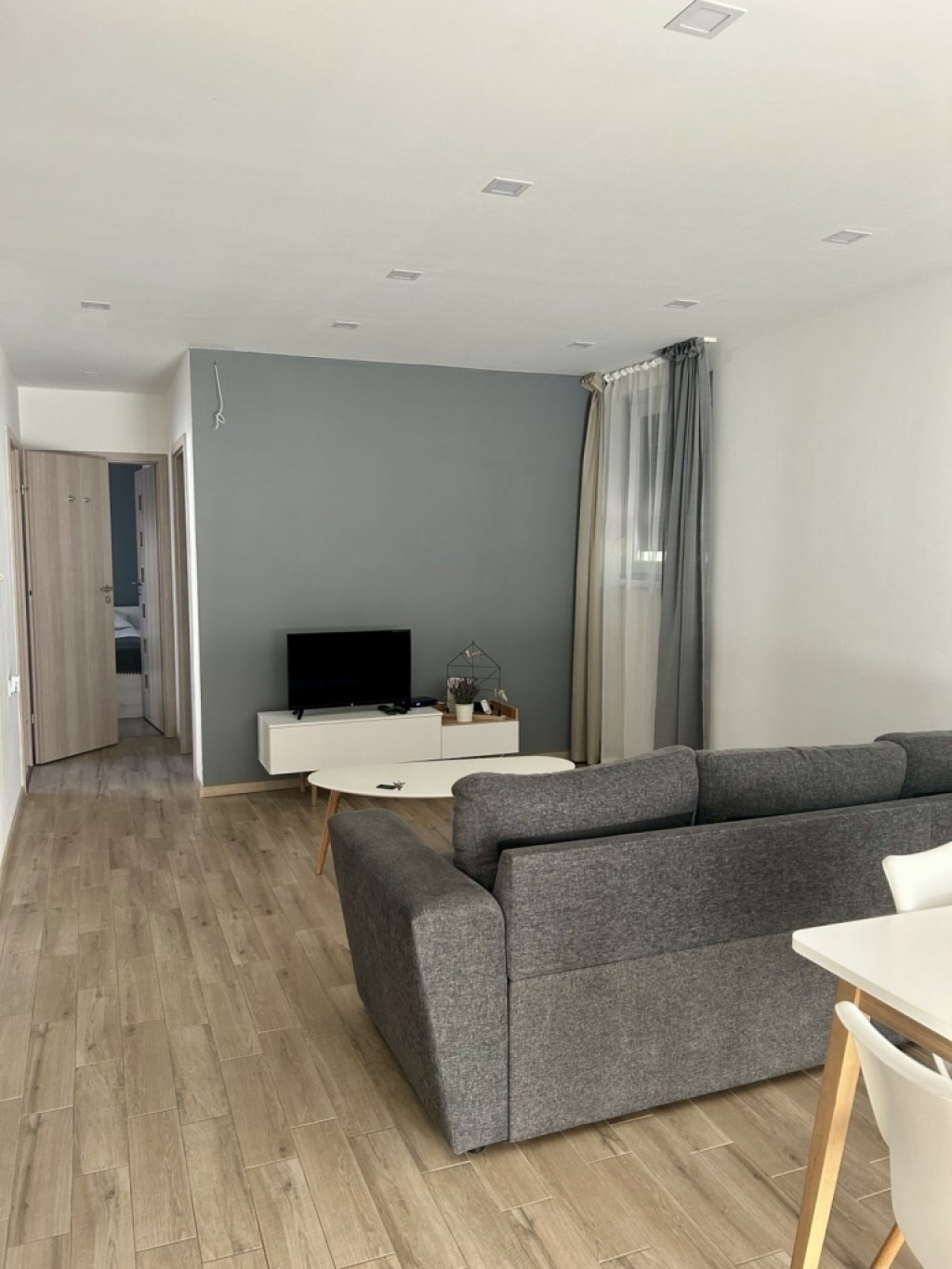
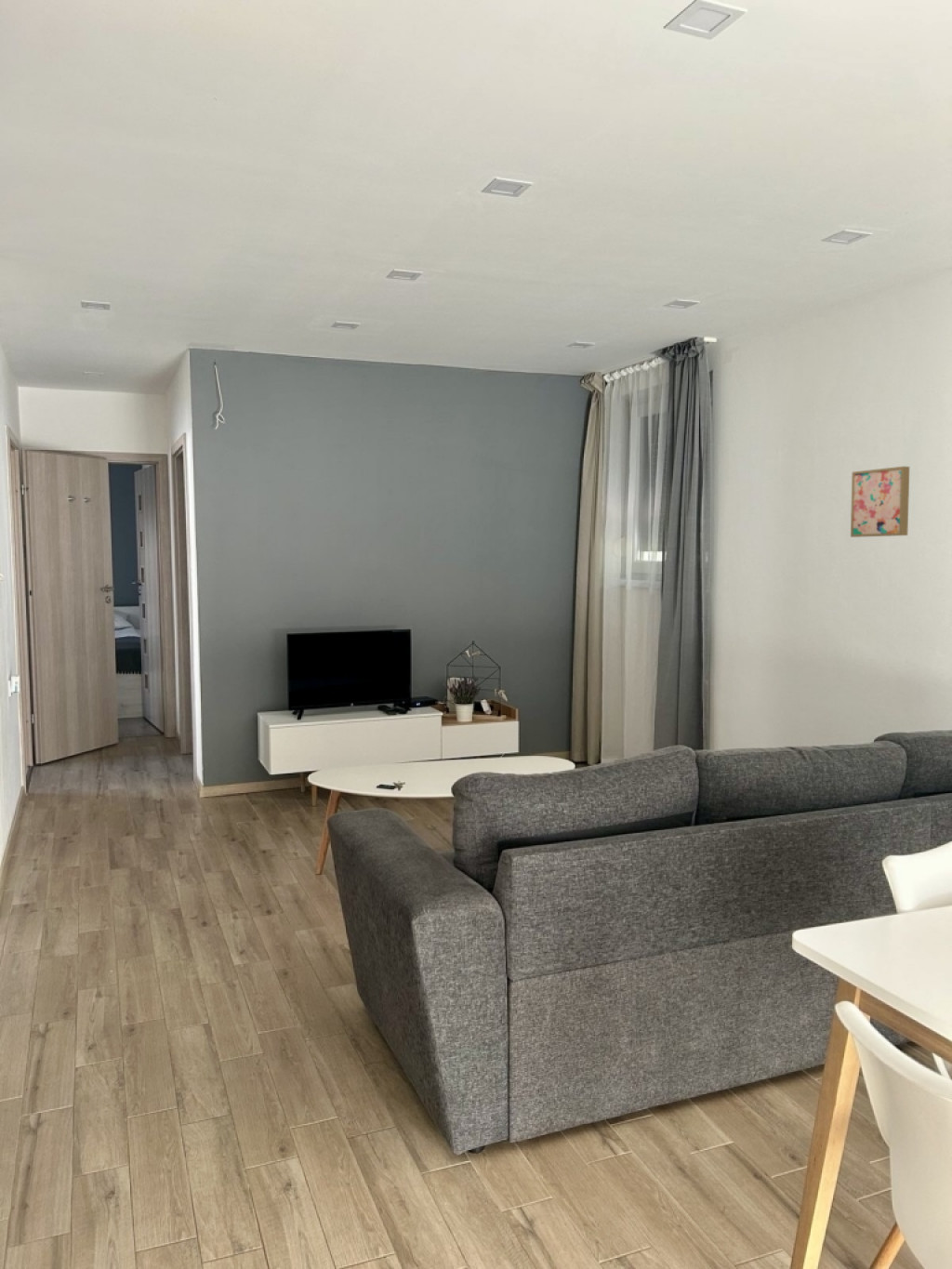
+ wall art (879, 502)
